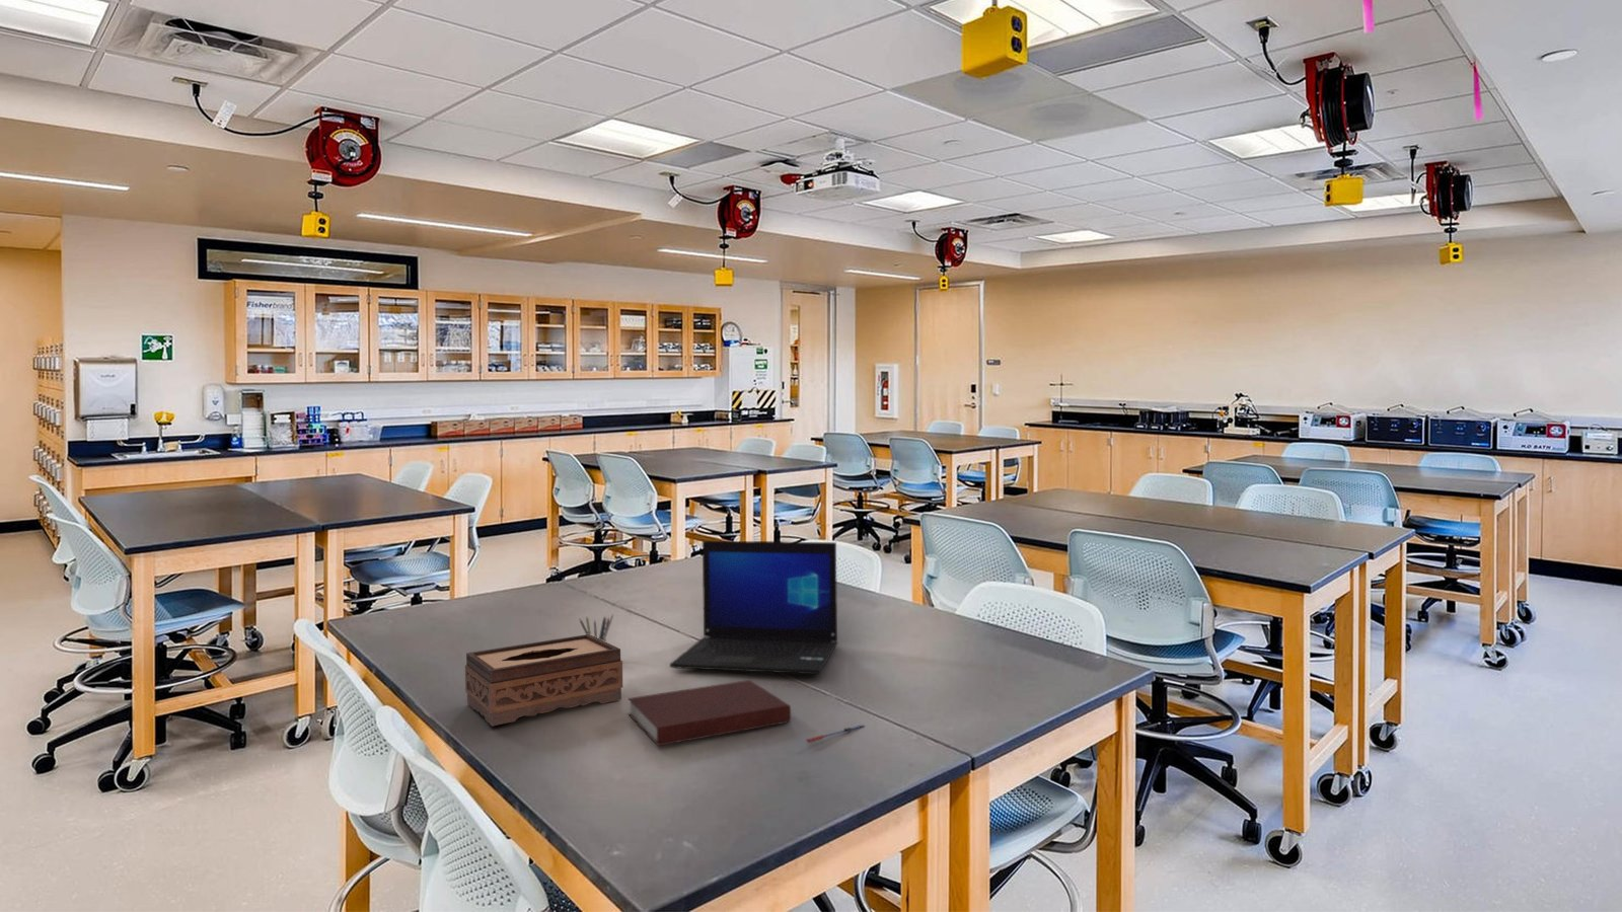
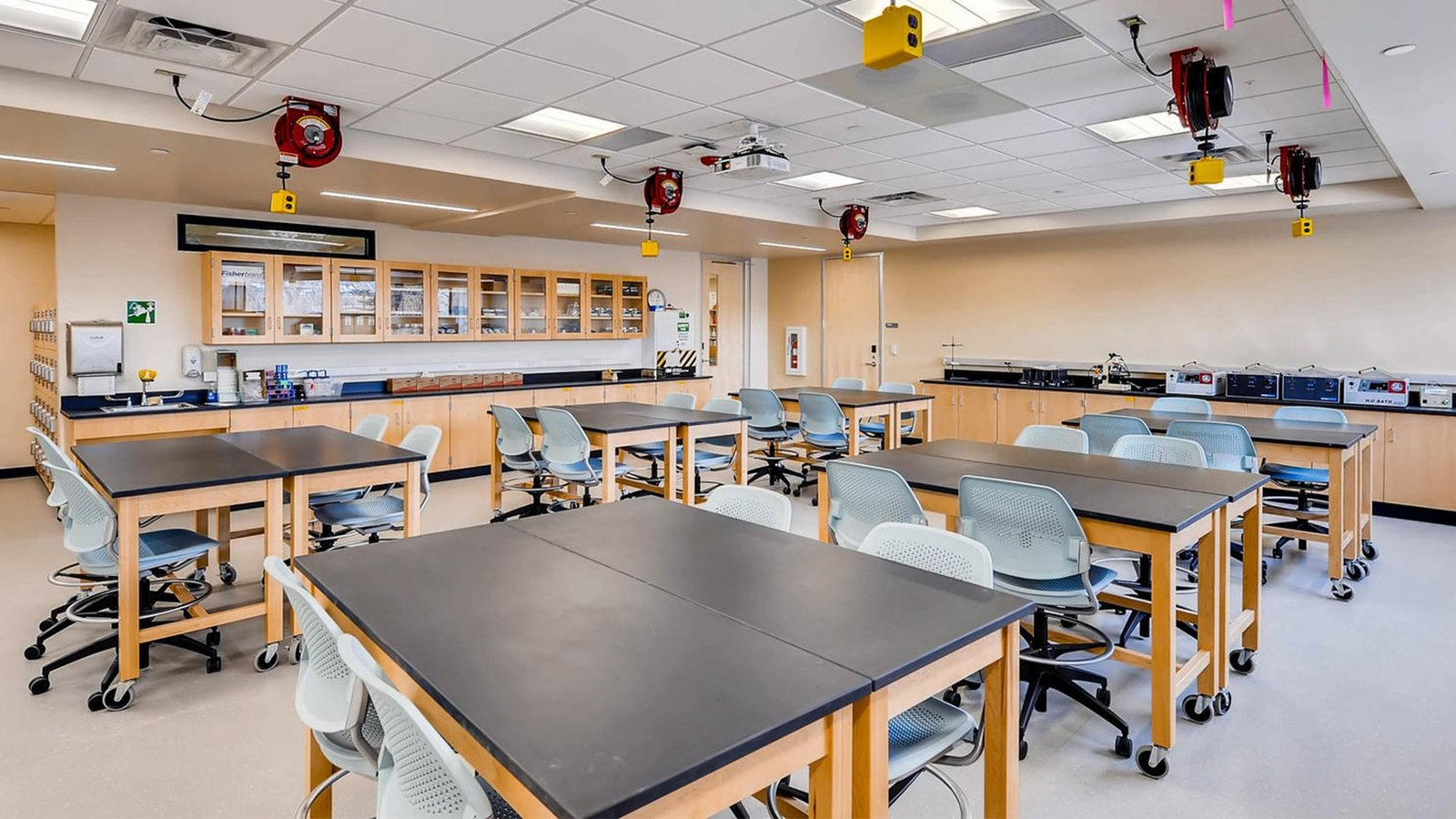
- laptop (756, 602)
- pen (837, 732)
- pencil box (596, 636)
- tissue box (545, 676)
- notebook (707, 709)
